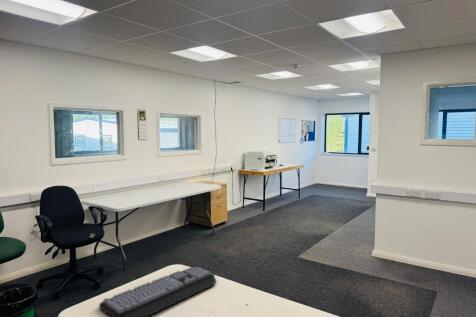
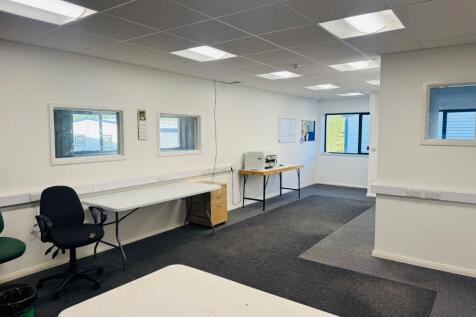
- keyboard (166, 289)
